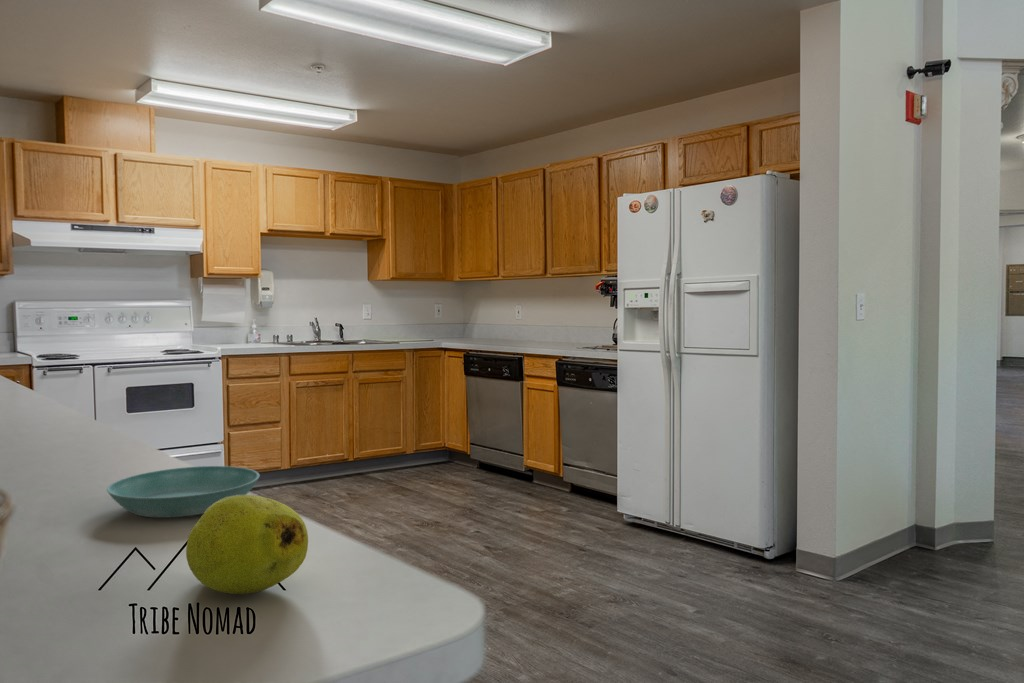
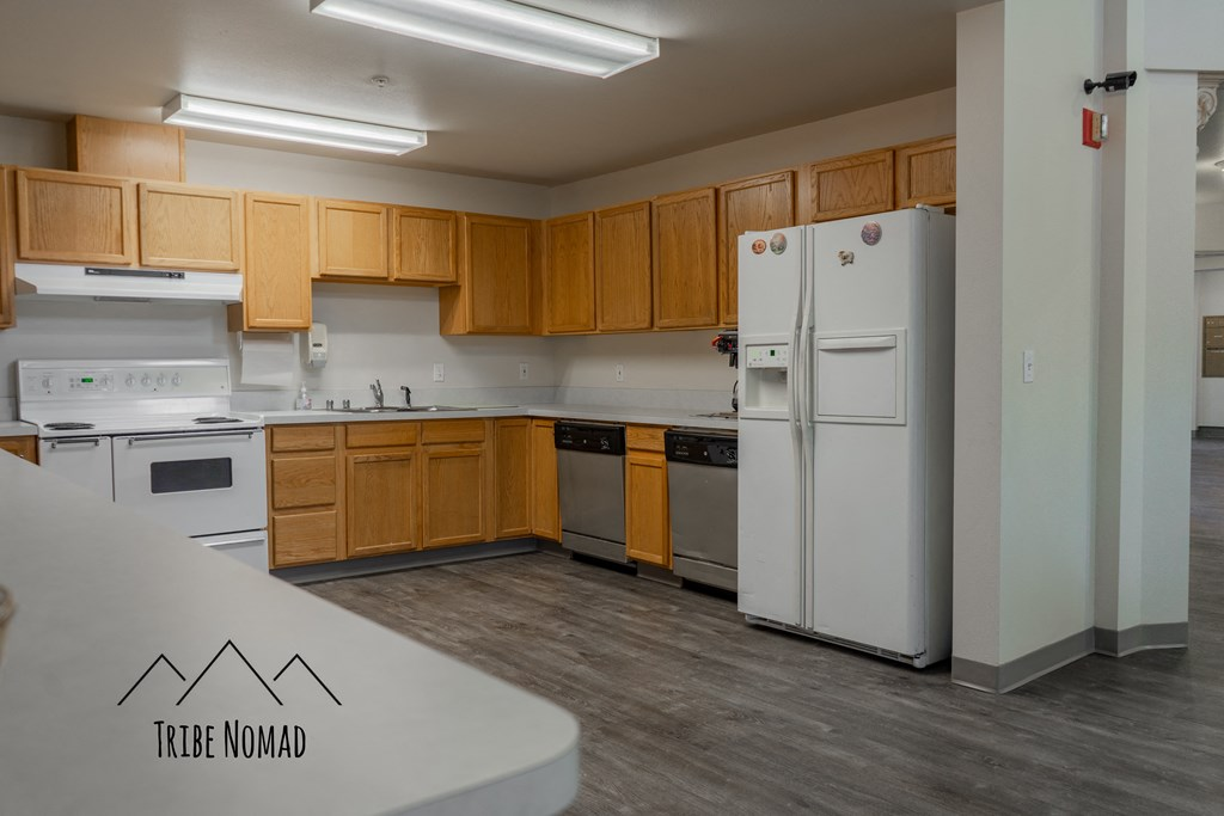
- saucer (186, 492)
- fruit (244, 537)
